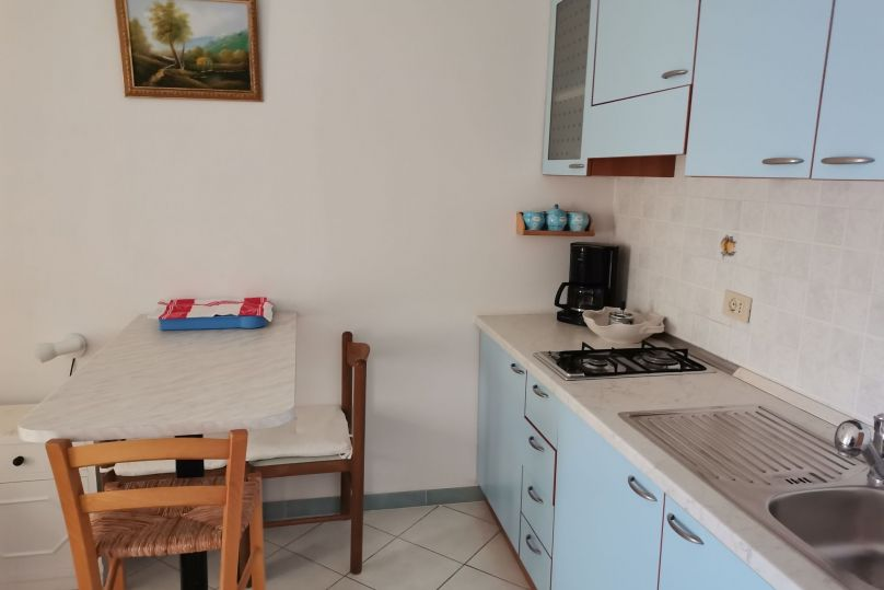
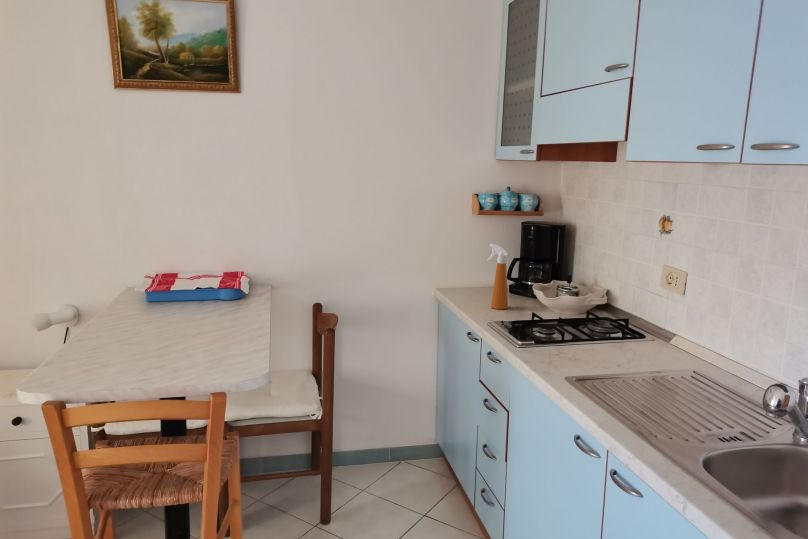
+ spray bottle (497, 275)
